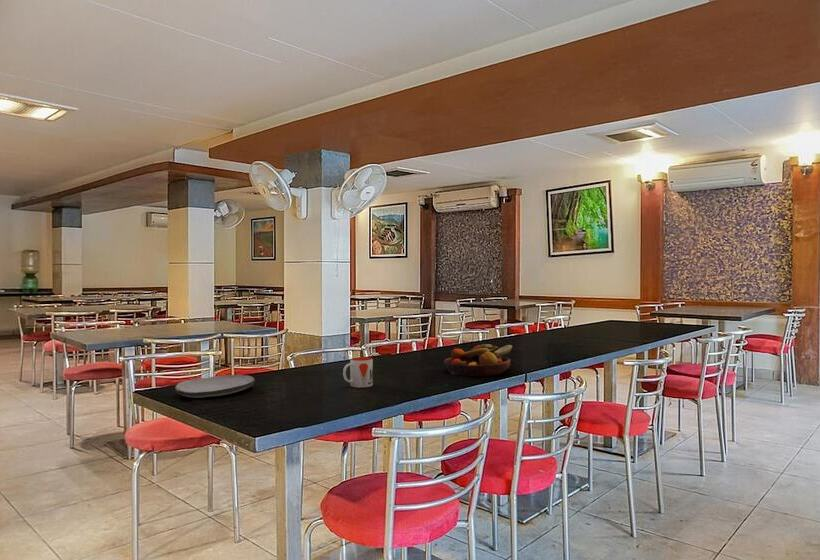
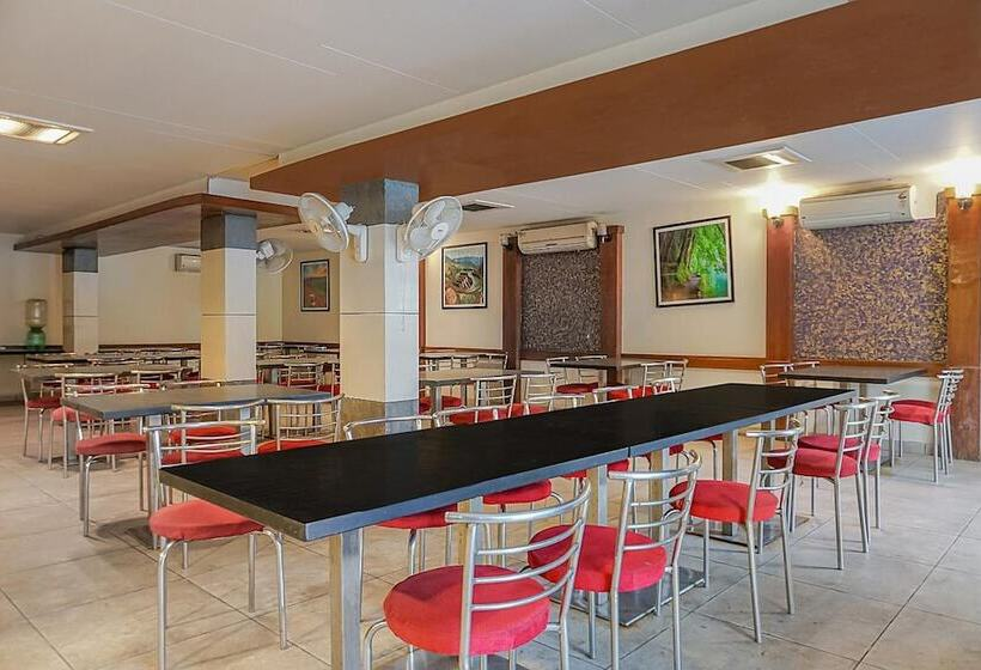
- plate (215, 386)
- mug (357, 372)
- fruit bowl (477, 357)
